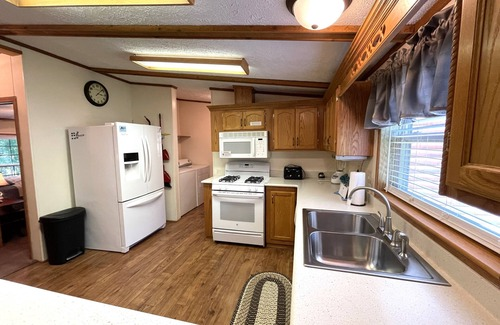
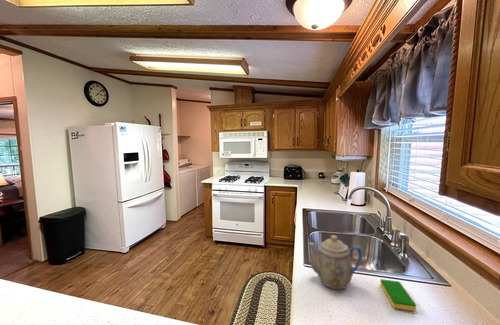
+ teapot (334, 259)
+ dish sponge (396, 293)
